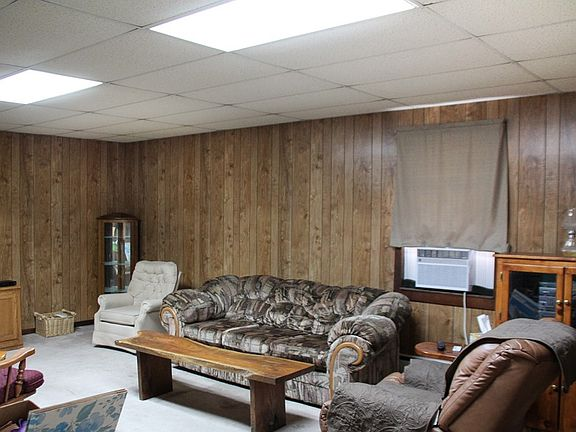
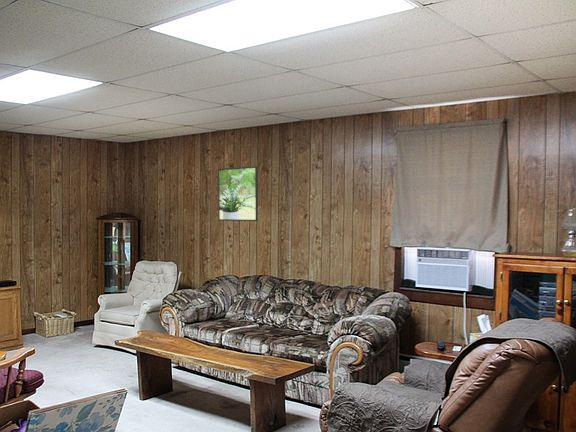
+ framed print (237, 194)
